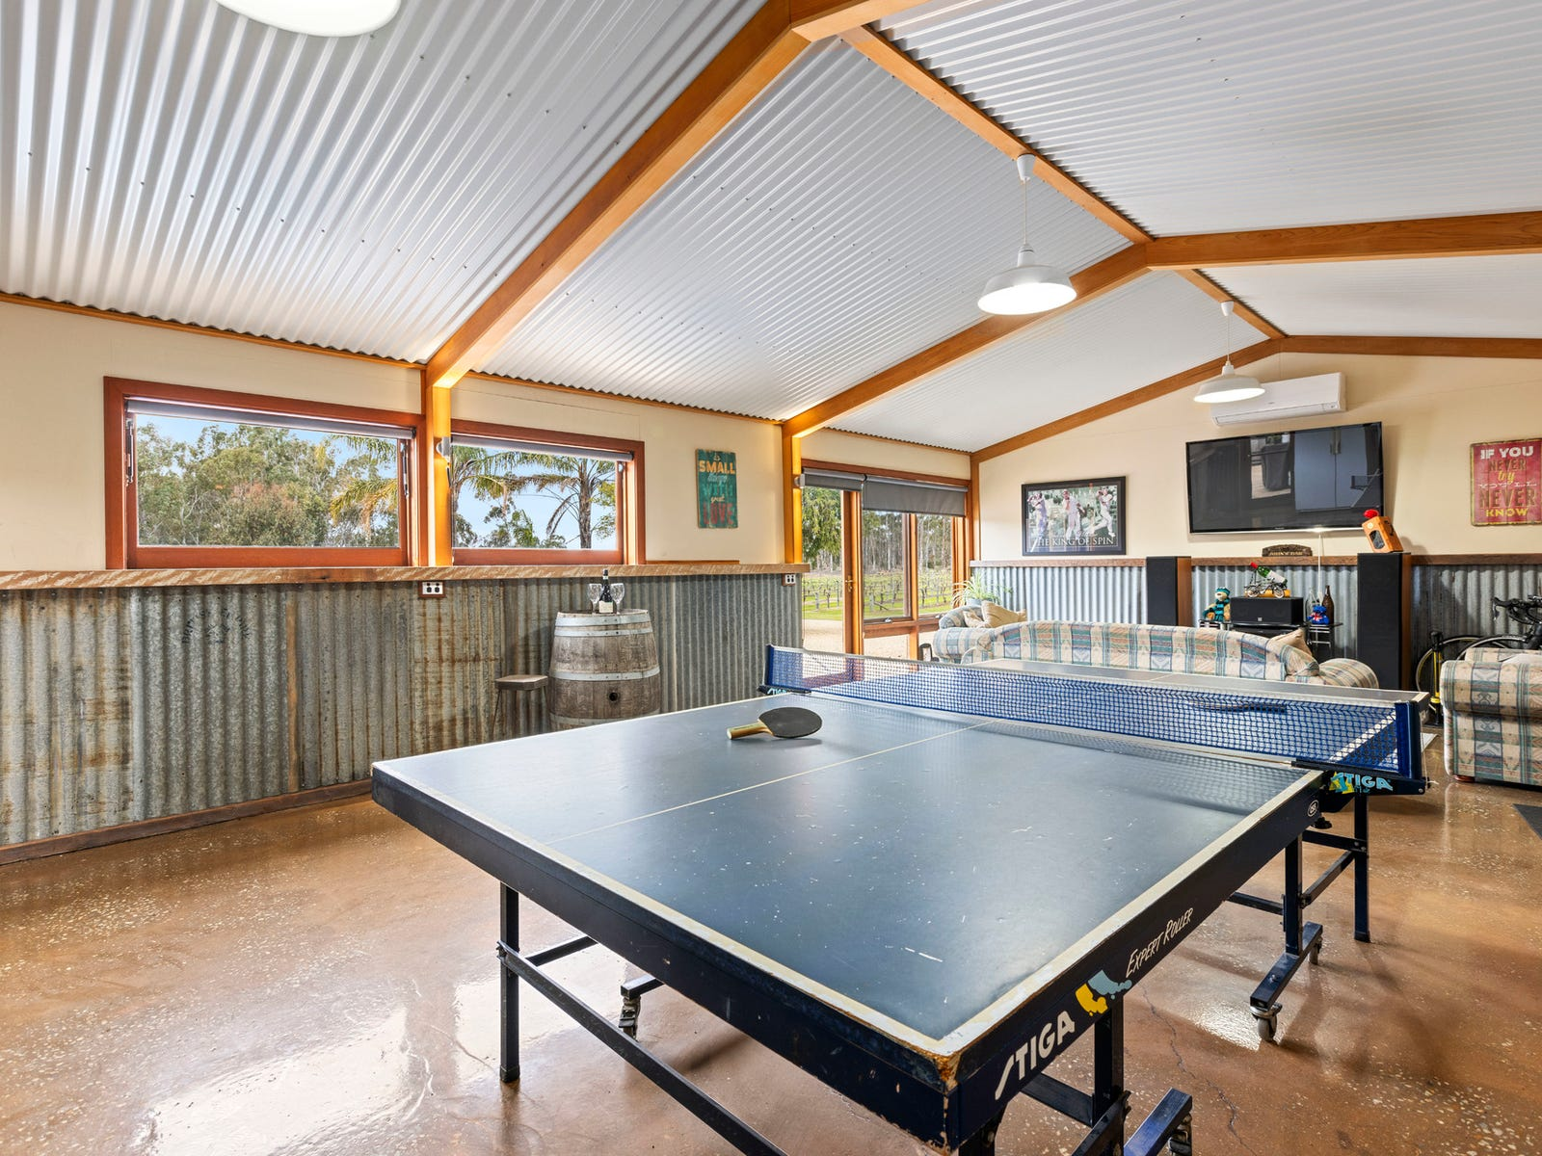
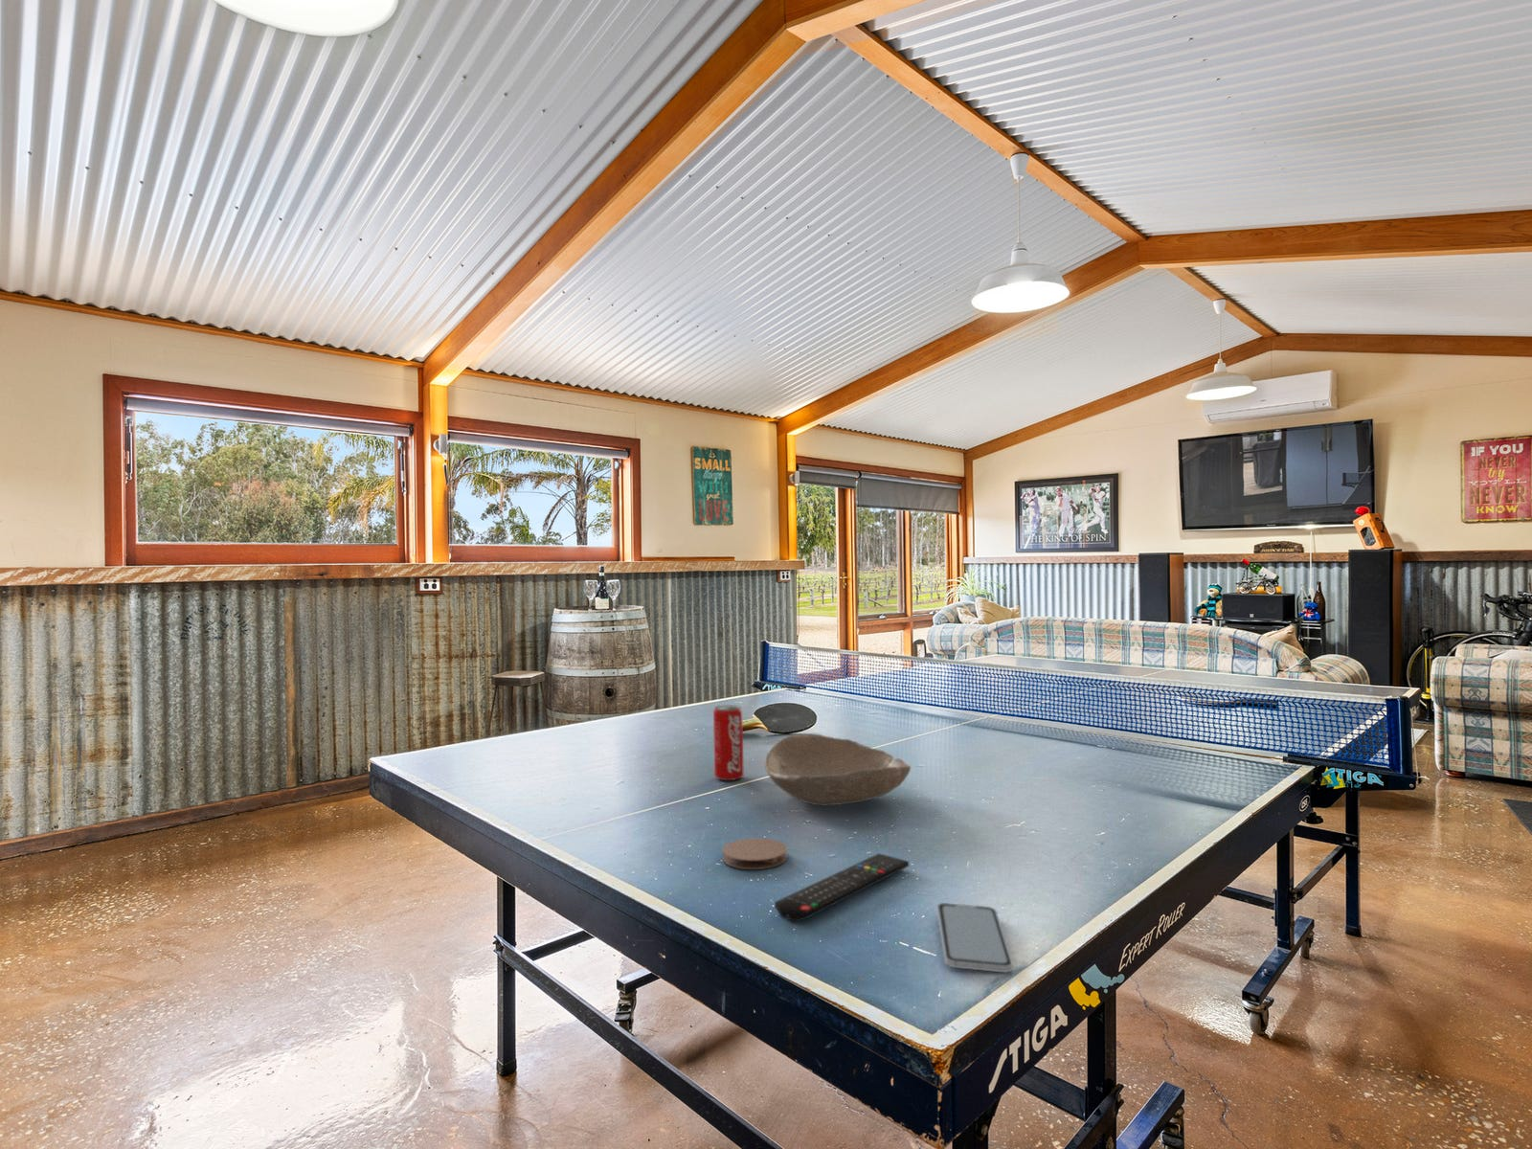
+ beverage can (727, 742)
+ coaster (754, 853)
+ smartphone (972, 934)
+ bowl (835, 772)
+ remote control (844, 886)
